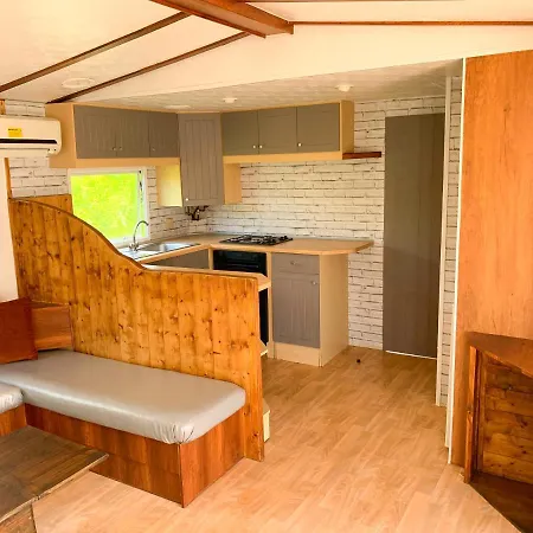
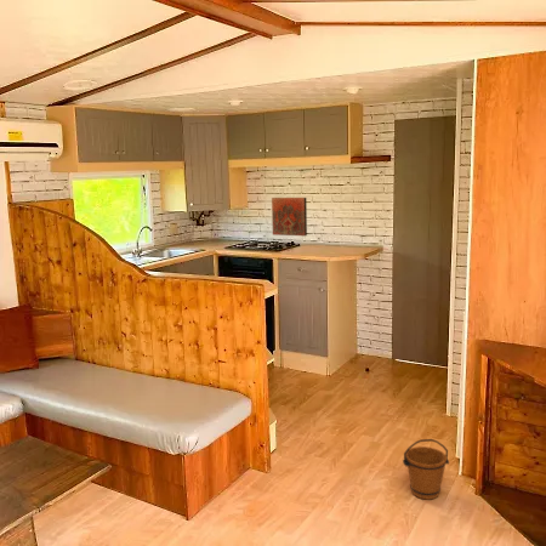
+ decorative tile (289, 216)
+ bucket (425, 466)
